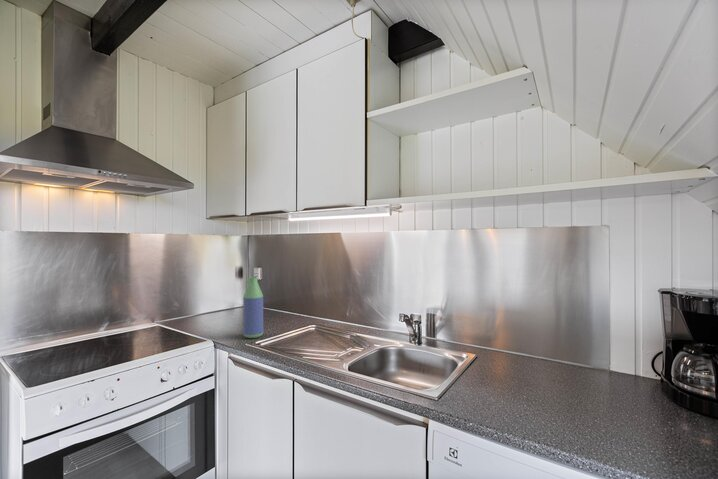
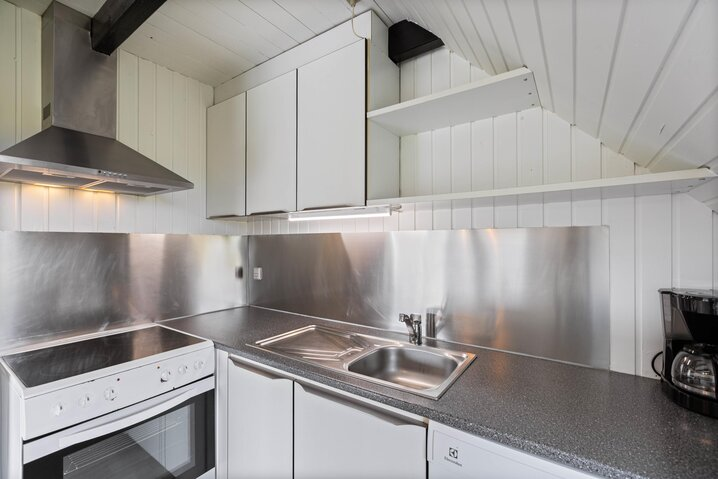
- bottle (253, 306)
